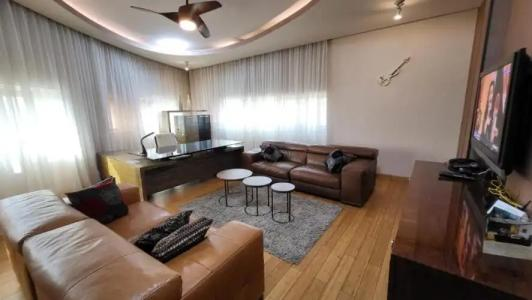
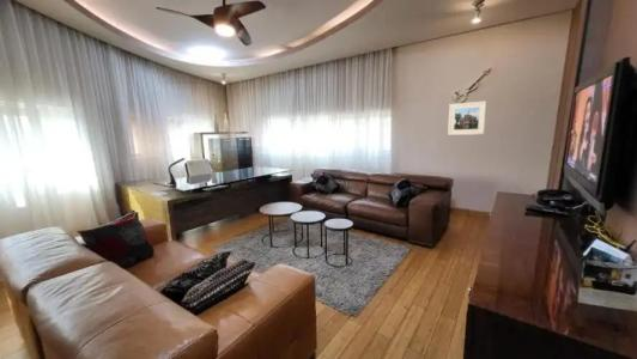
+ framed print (466, 118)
